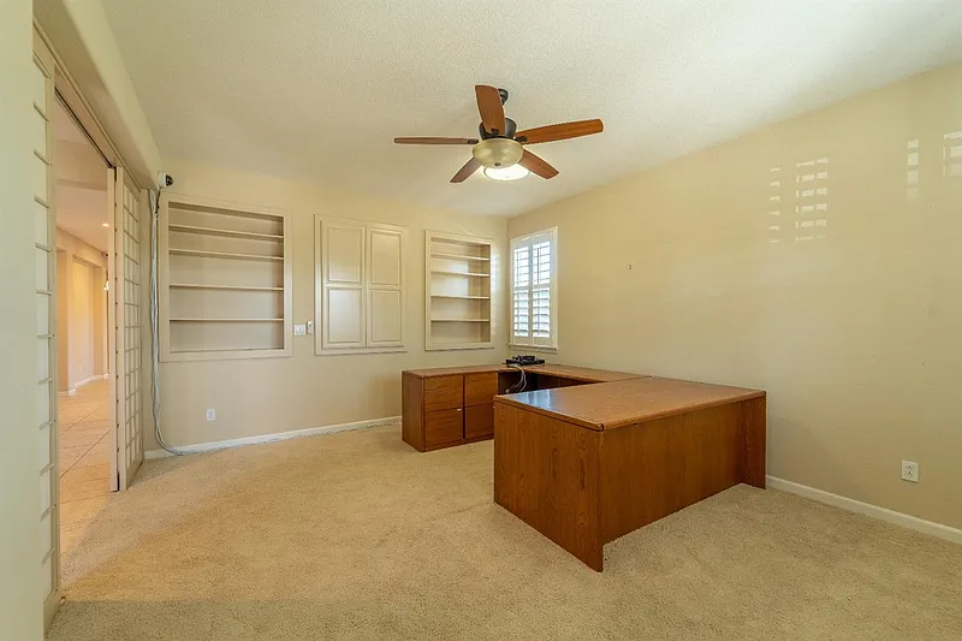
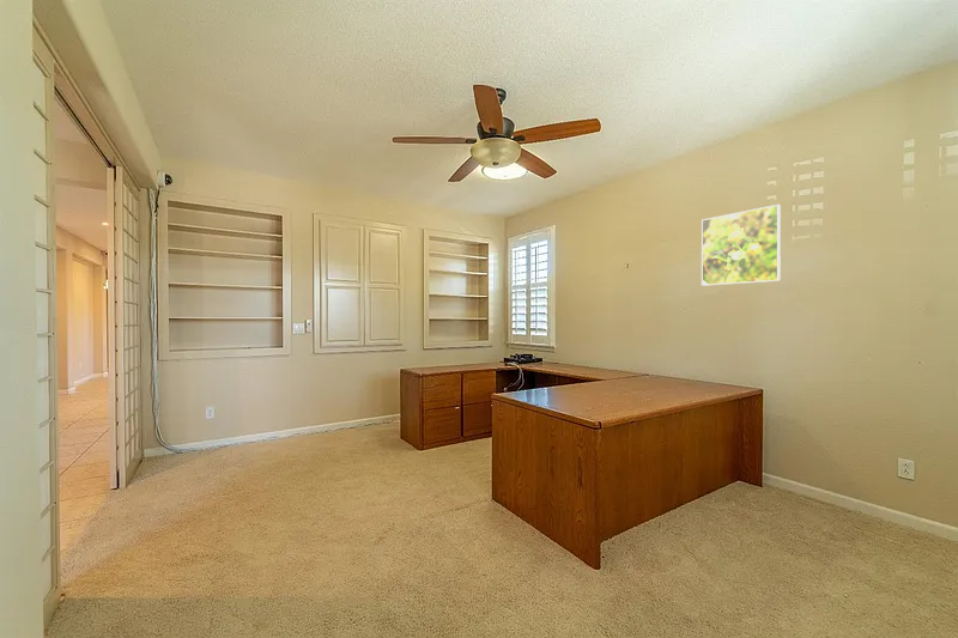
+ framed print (738, 248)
